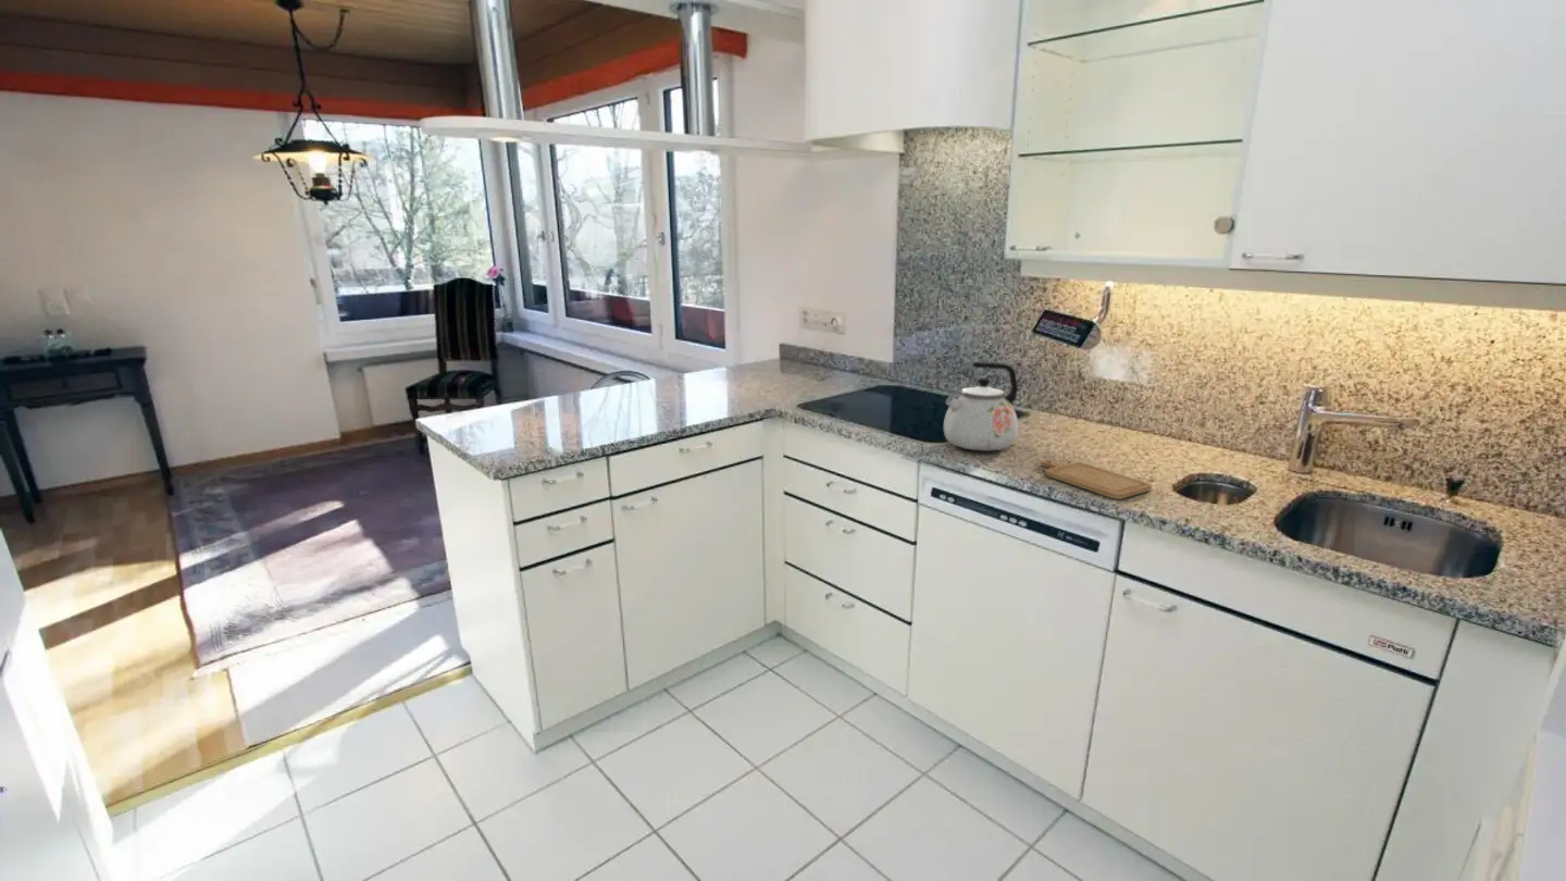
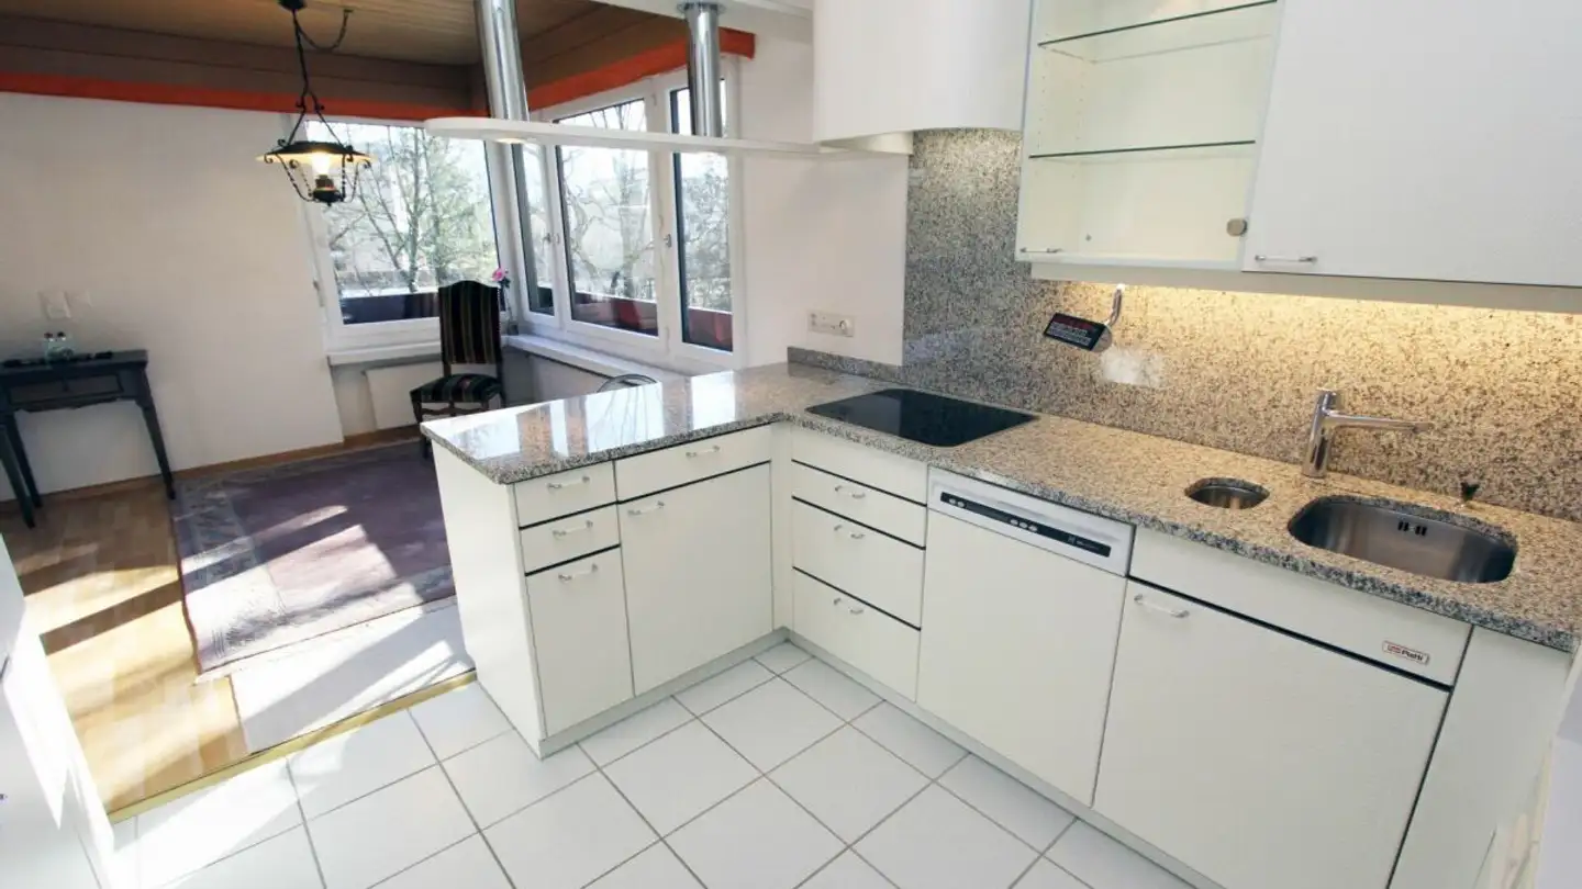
- kettle (981, 405)
- chopping board (1086, 475)
